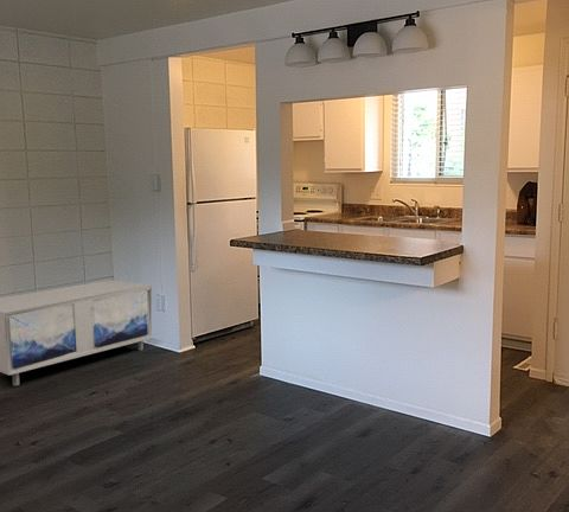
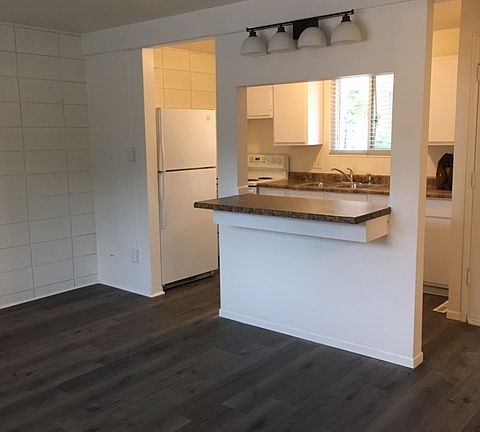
- cabinet (66, 327)
